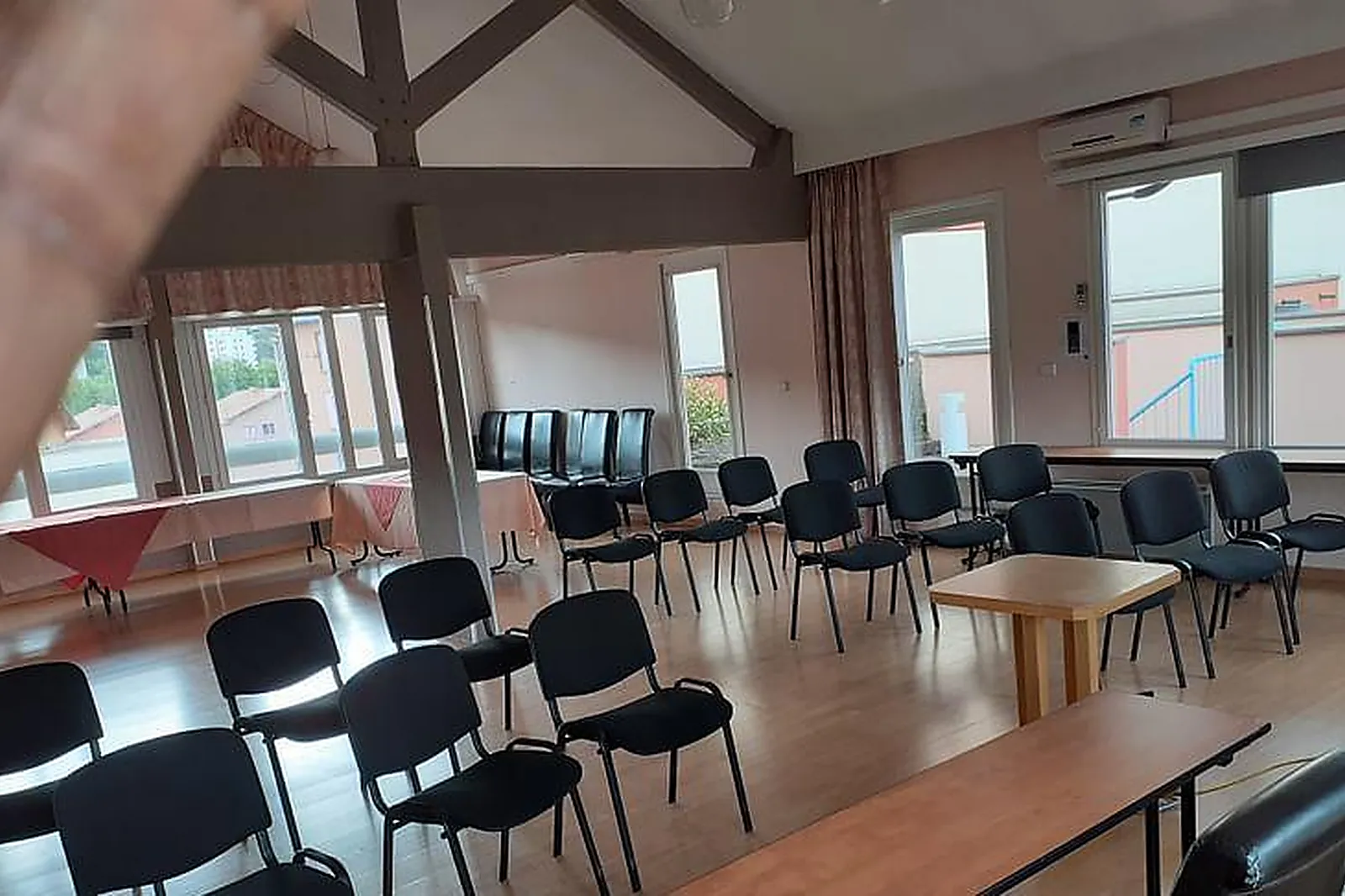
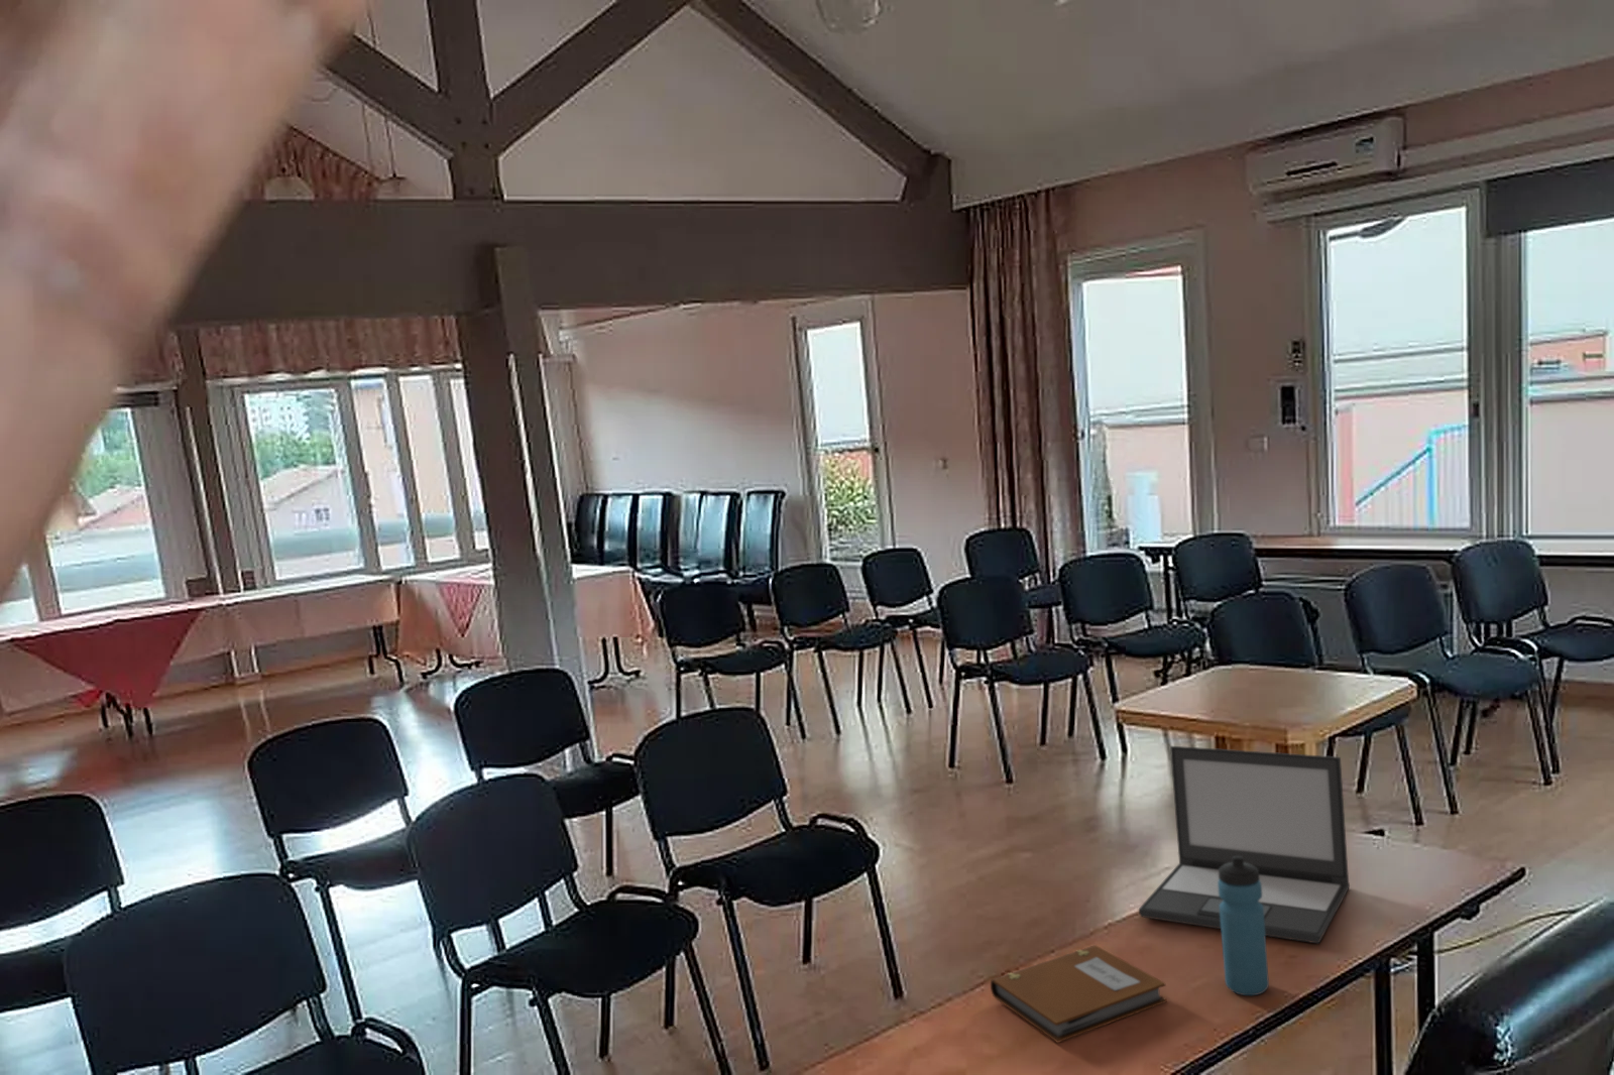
+ water bottle (1242, 921)
+ notebook (1079, 987)
+ laptop (1240, 836)
